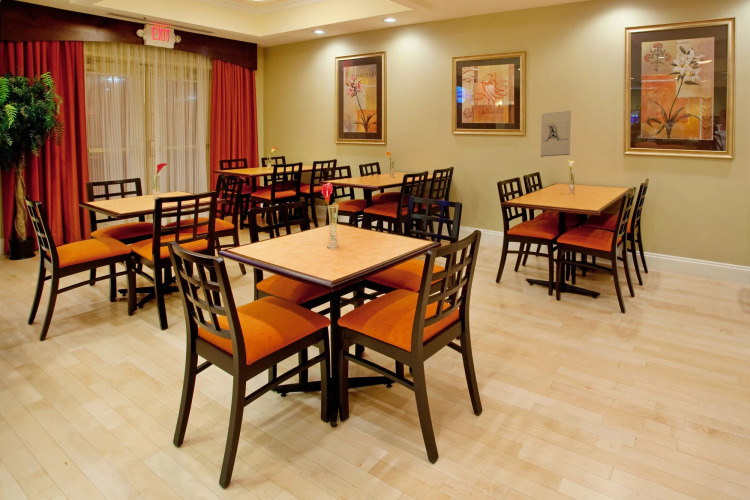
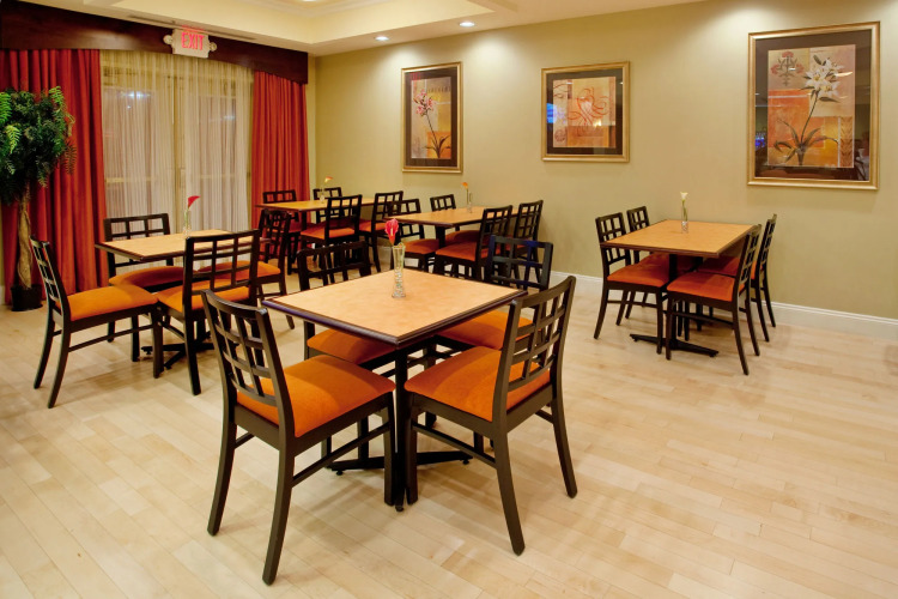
- wall sculpture (555, 133)
